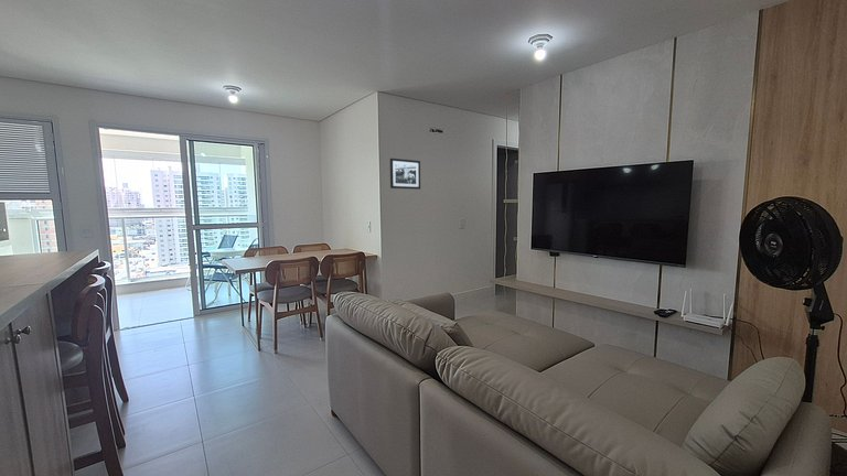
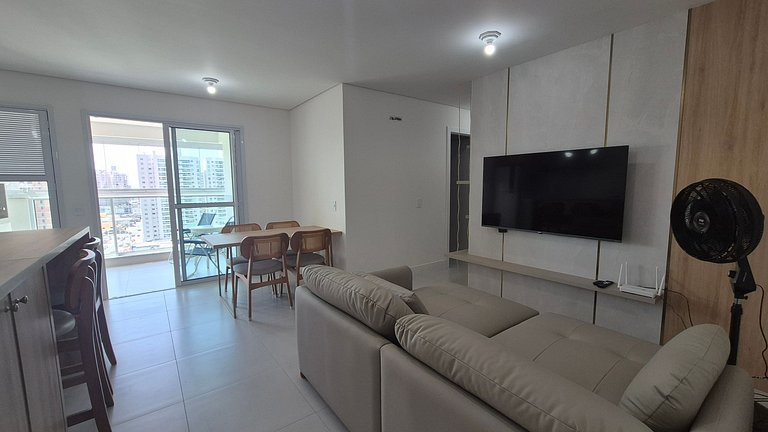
- picture frame (405, 174)
